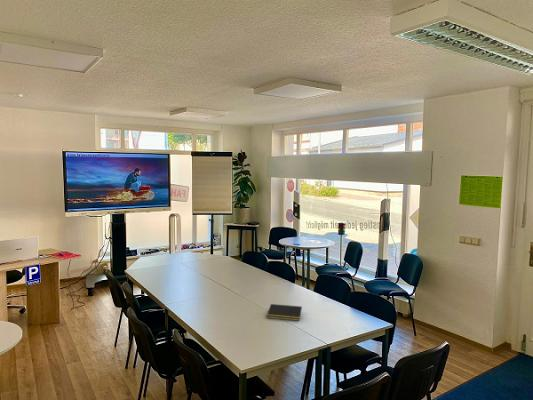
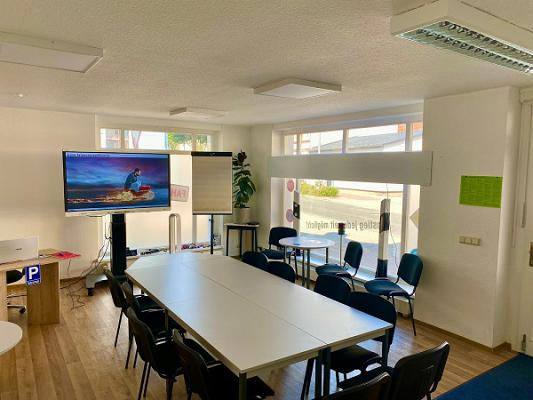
- notepad (284, 312)
